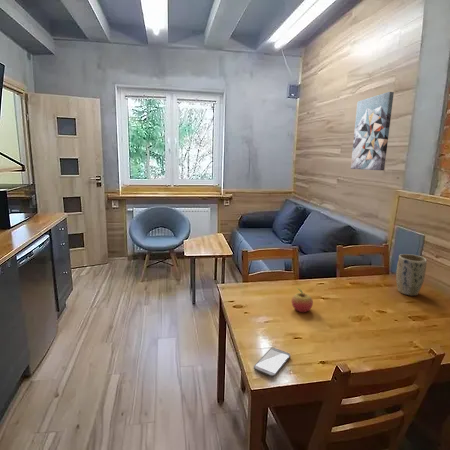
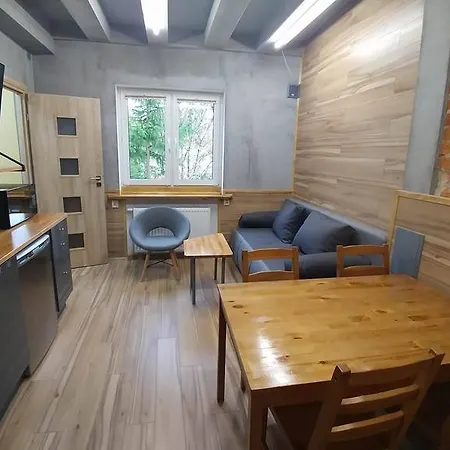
- plant pot (410, 275)
- smartphone (272, 361)
- wall art (370, 134)
- fruit (302, 300)
